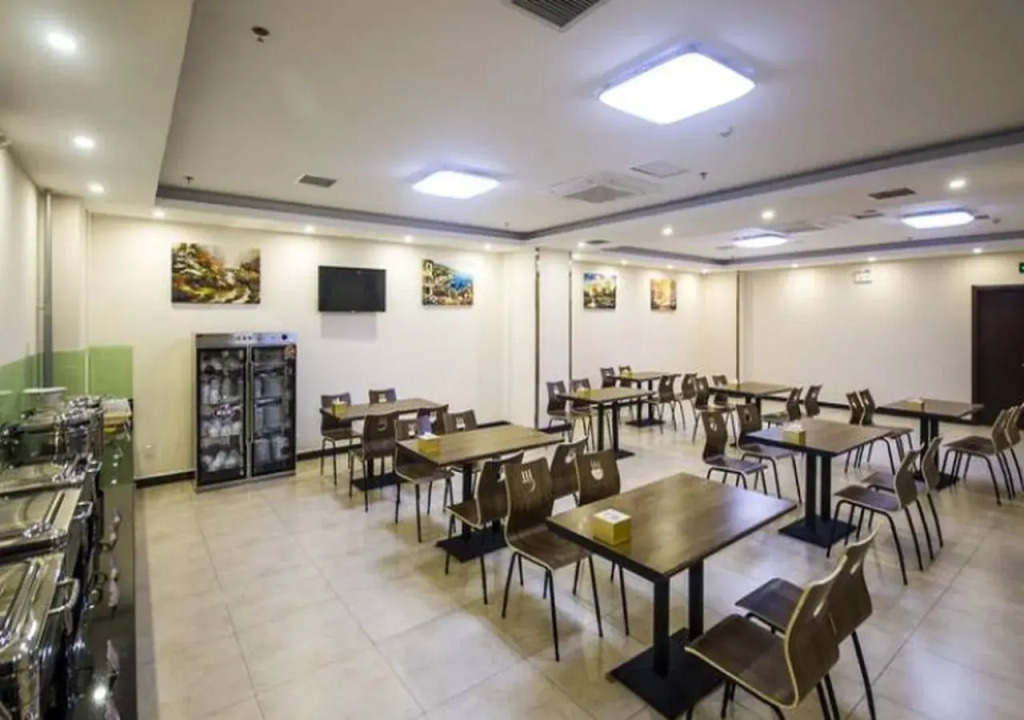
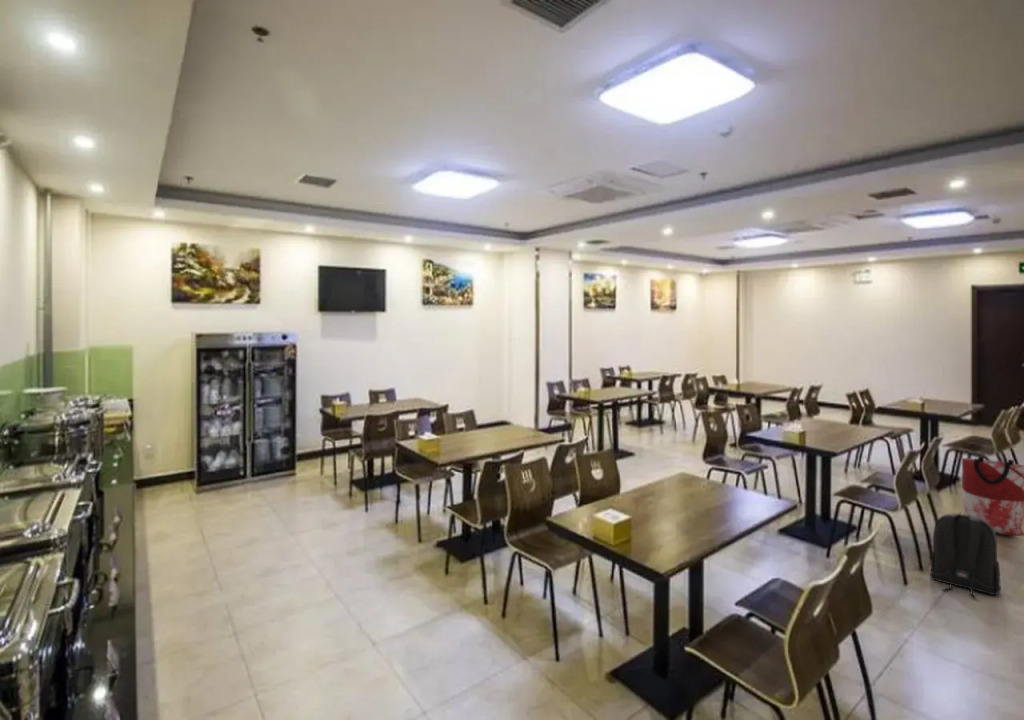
+ backpack (964, 548)
+ bag (993, 495)
